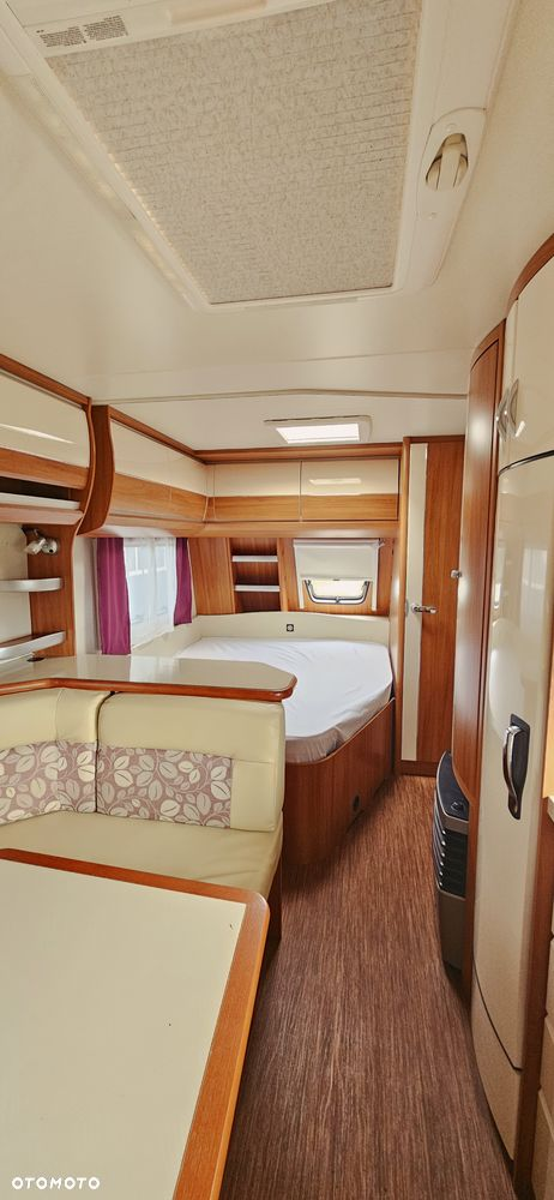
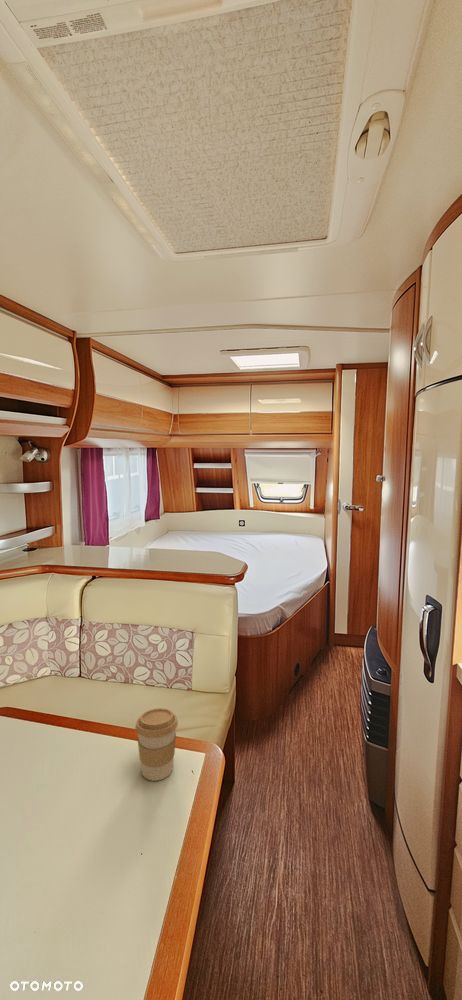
+ coffee cup (157, 741)
